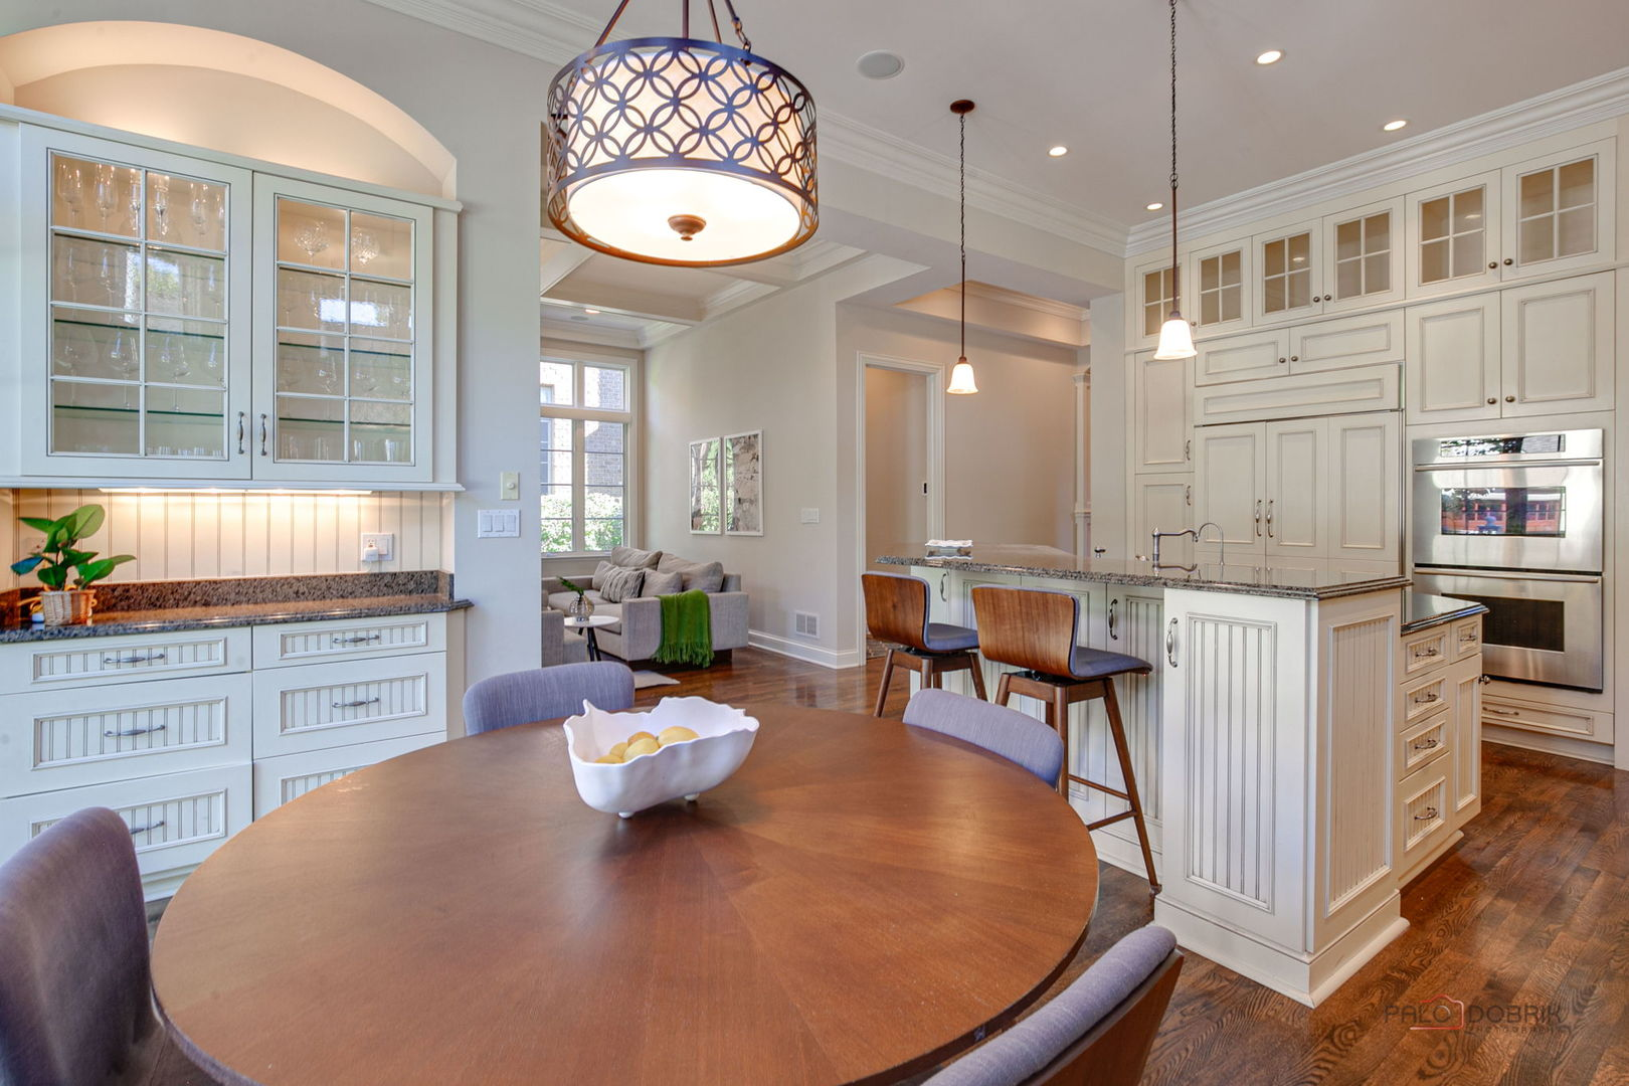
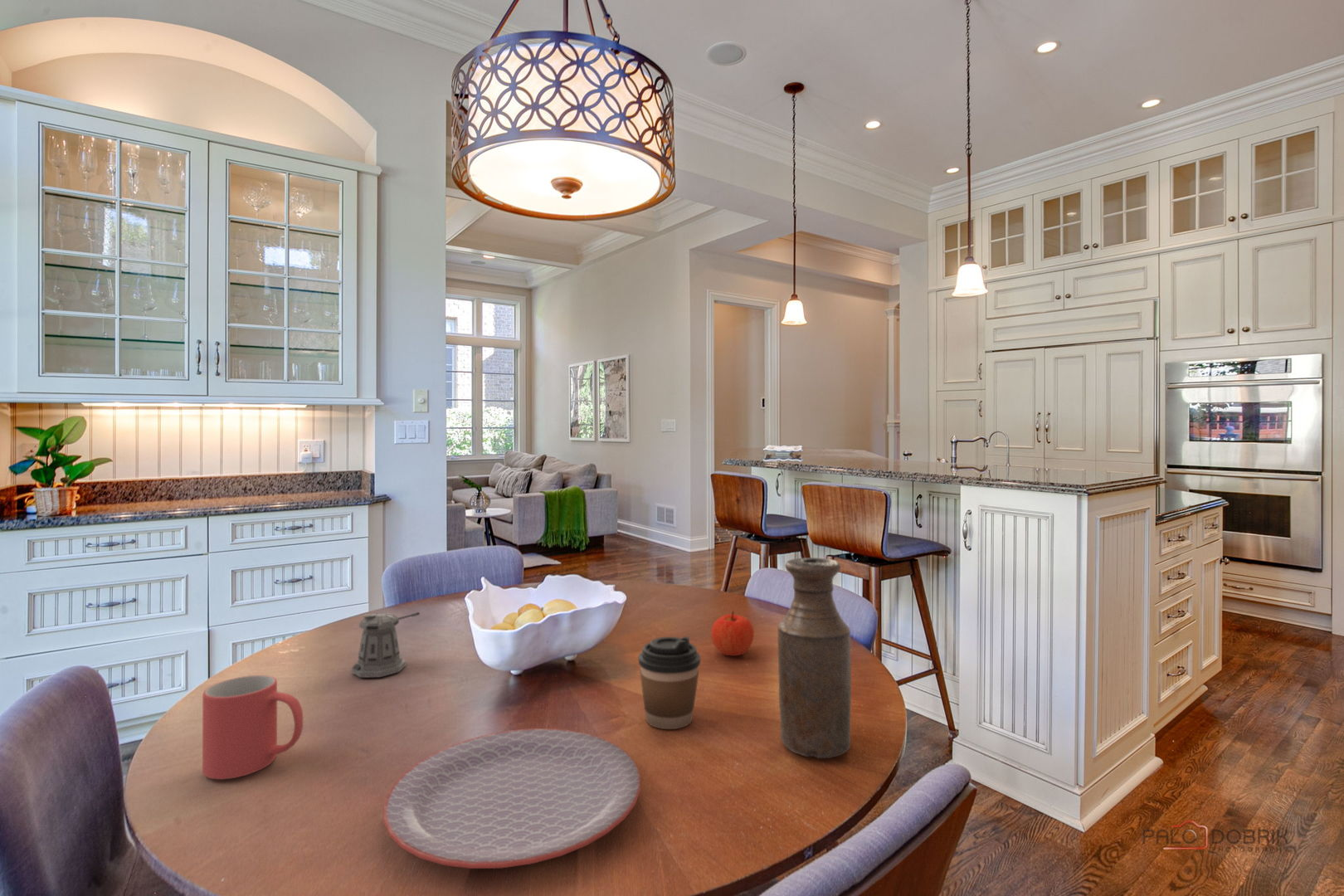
+ coffee cup (669, 678)
+ plate (518, 792)
+ mug (255, 724)
+ apple (732, 632)
+ pepper shaker (384, 640)
+ bottle (814, 652)
